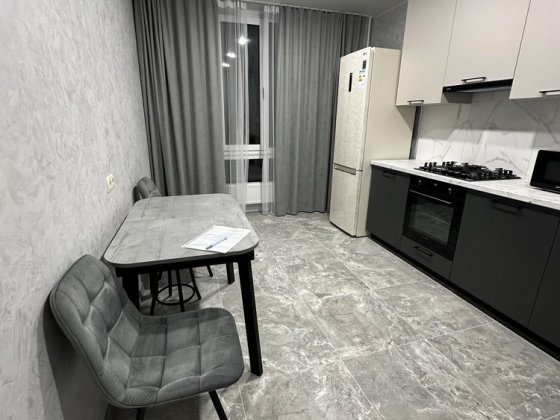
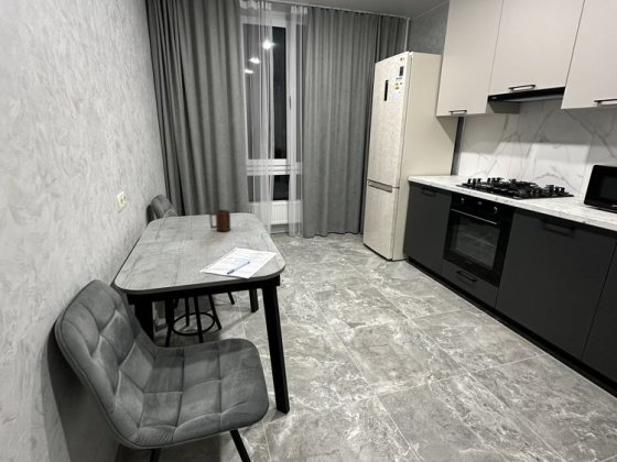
+ mug (219, 220)
